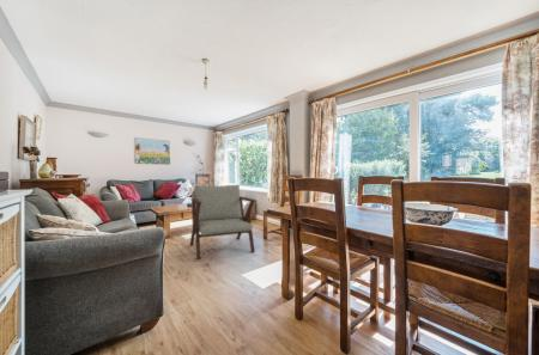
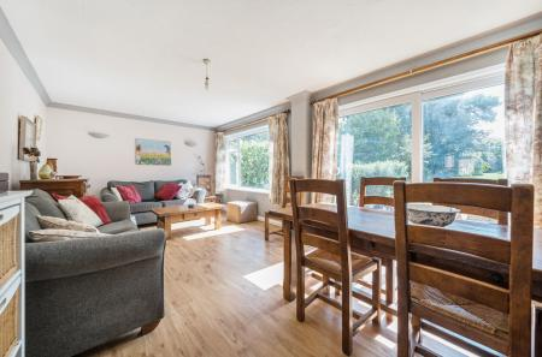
- lounge chair (220, 216)
